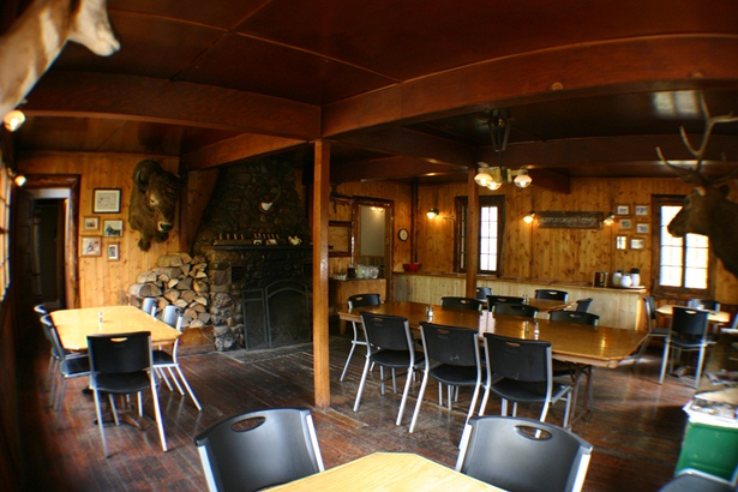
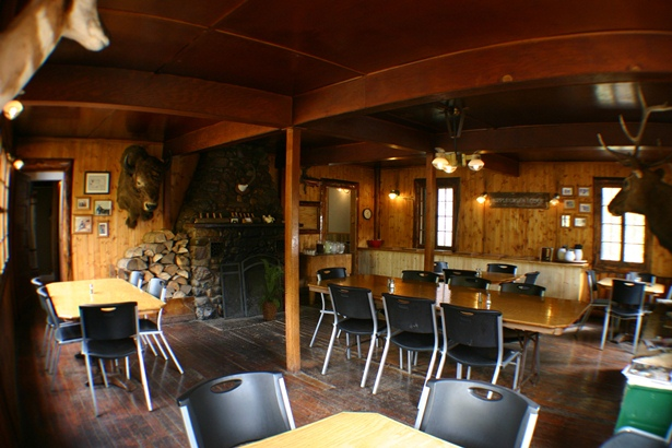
+ house plant (273, 287)
